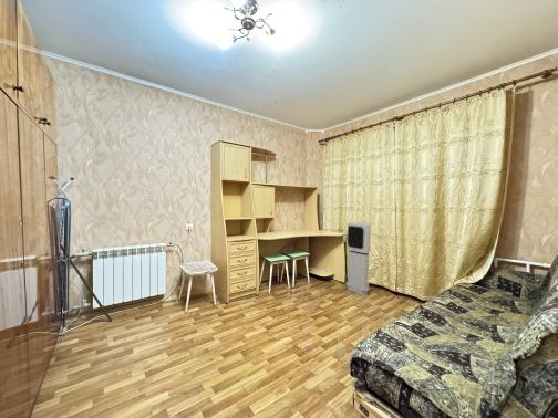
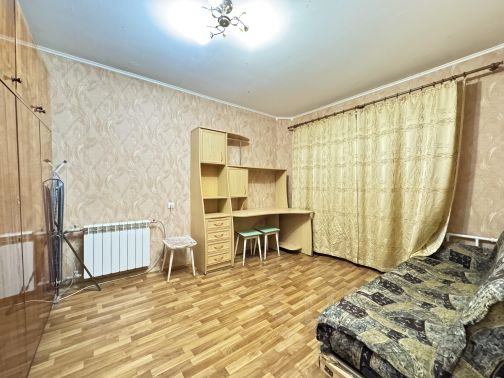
- air purifier (362, 255)
